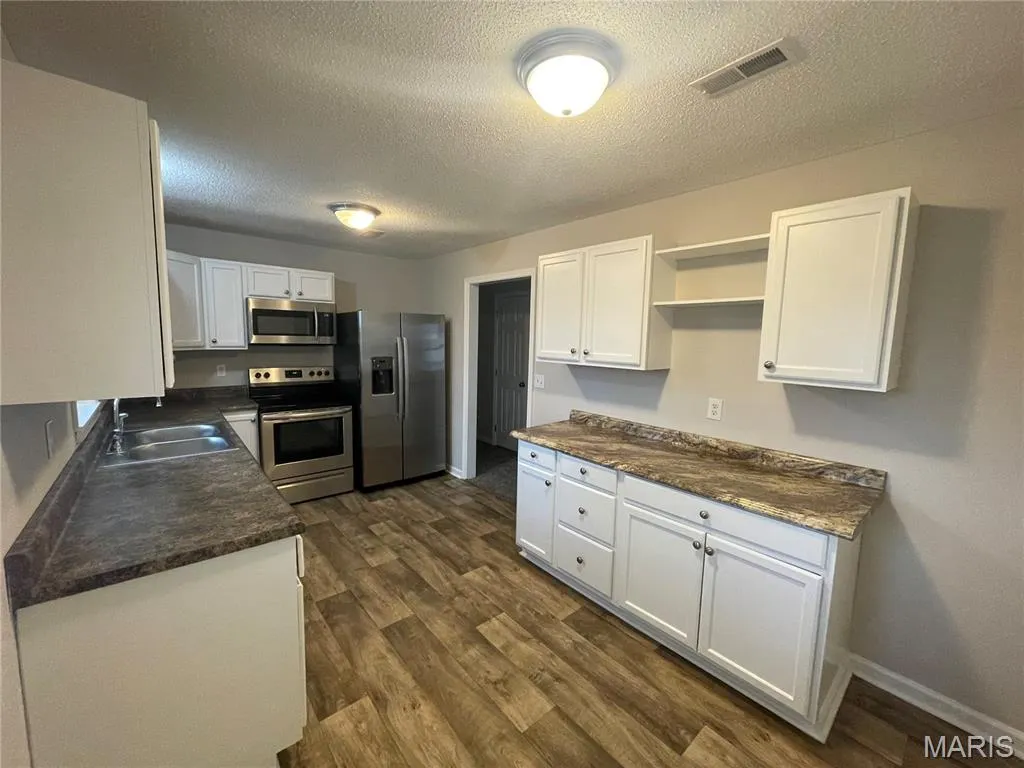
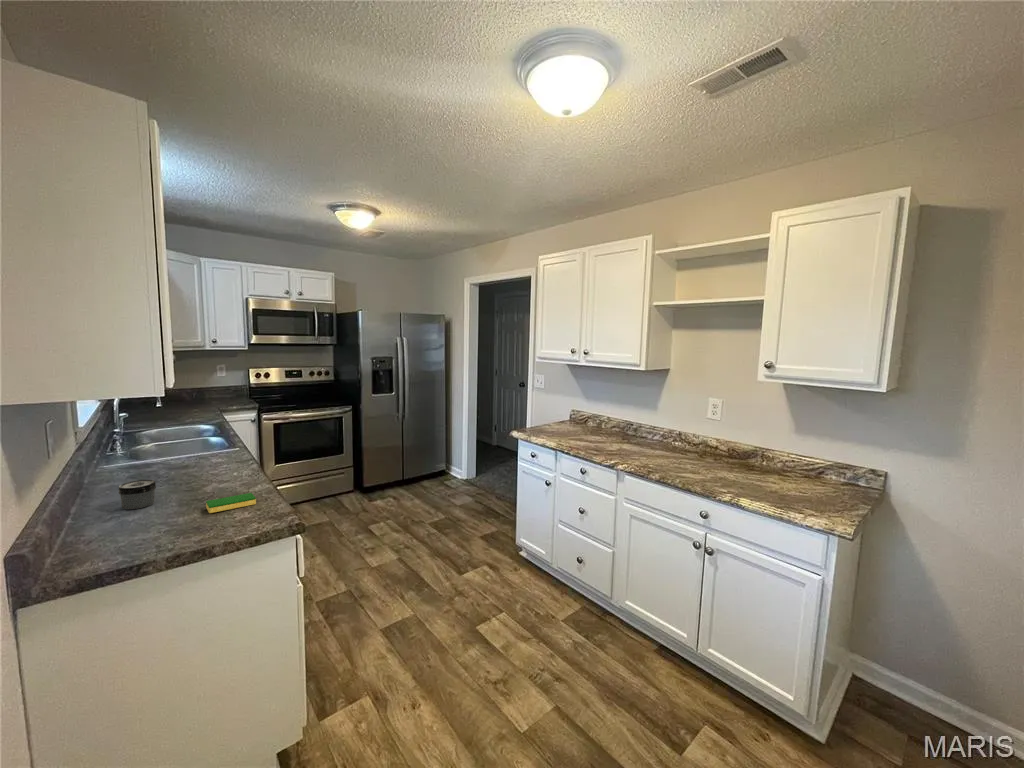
+ dish sponge (231, 502)
+ jar (137, 494)
